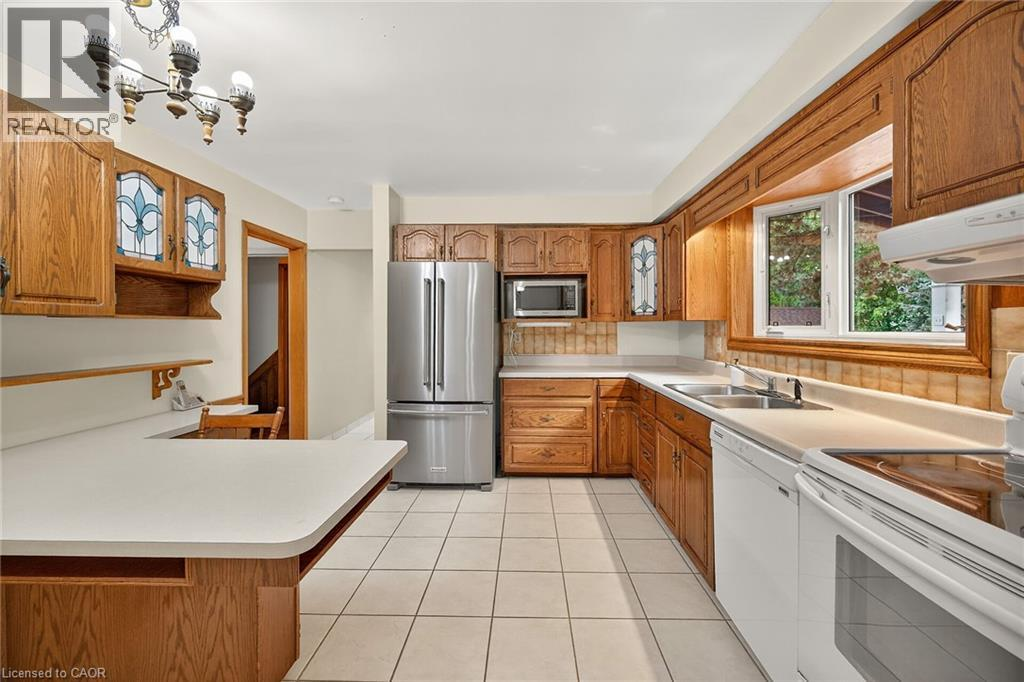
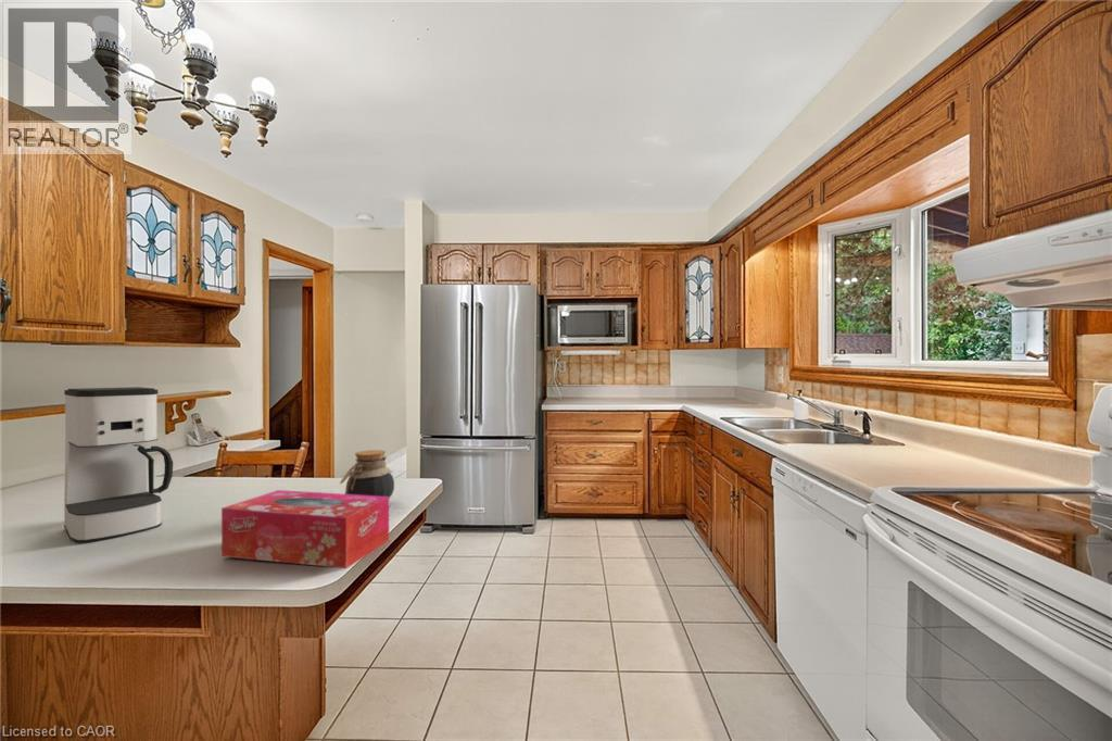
+ coffee maker (122, 456)
+ tissue box (308, 525)
+ jar (367, 479)
